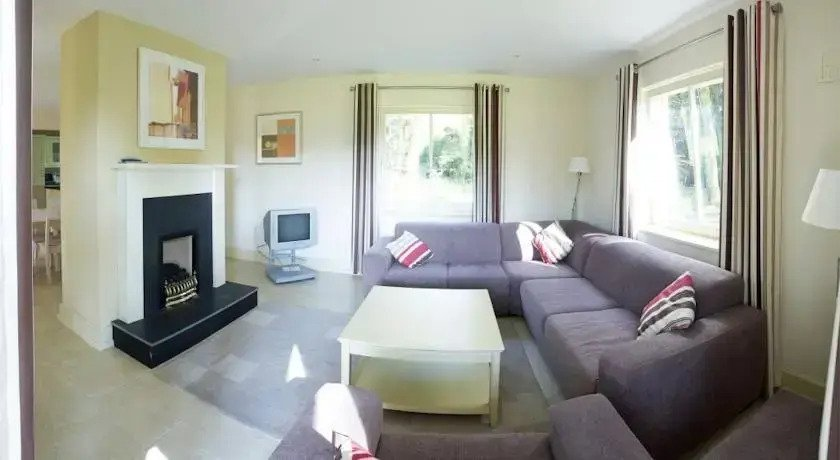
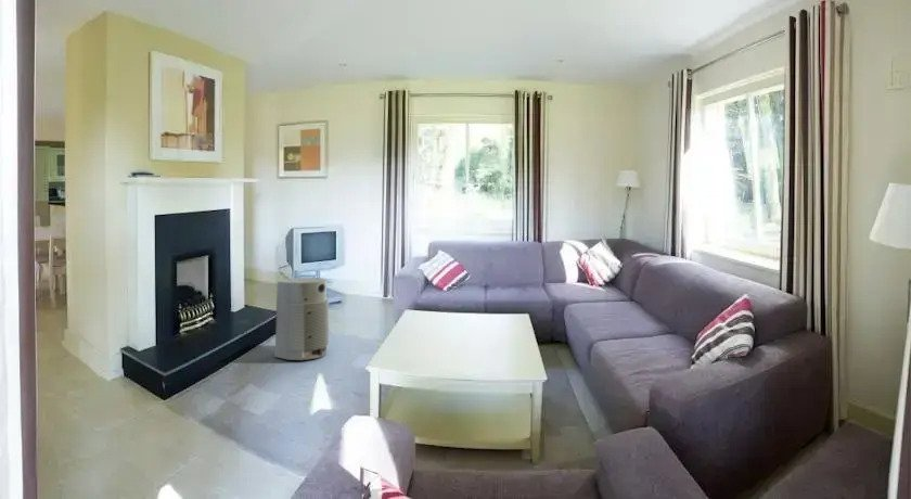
+ air purifier (304, 317)
